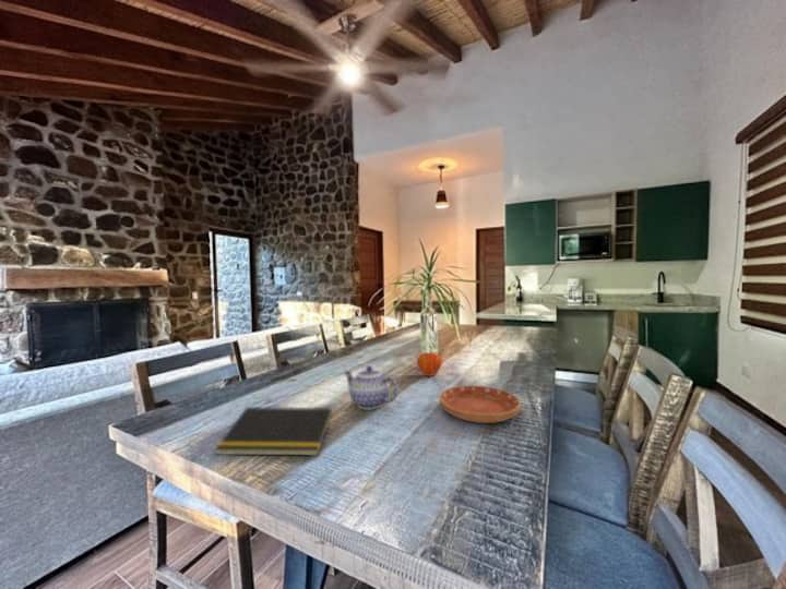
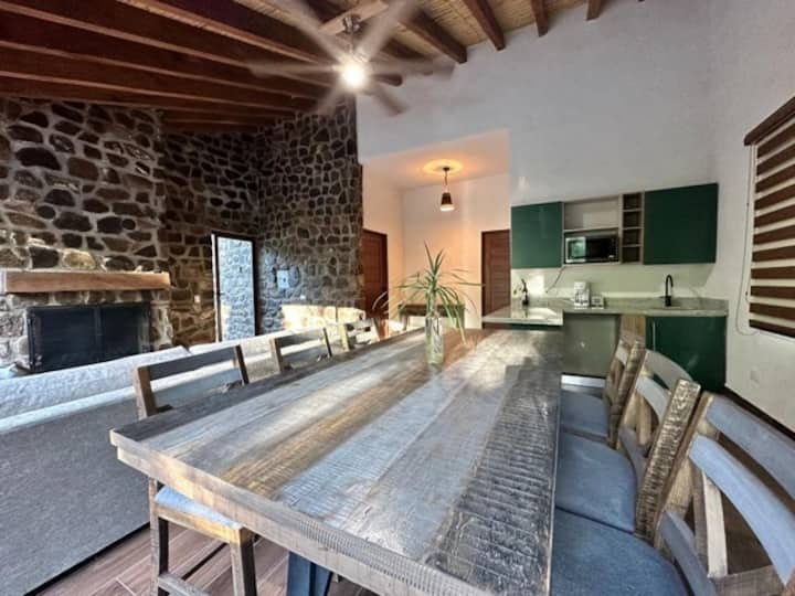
- fruit (429, 362)
- teapot (369, 385)
- saucer (478, 404)
- notepad (278, 429)
